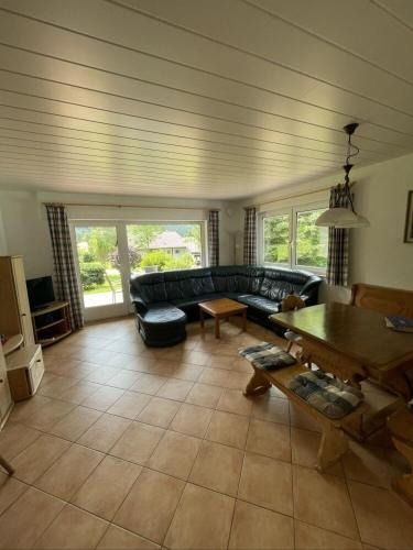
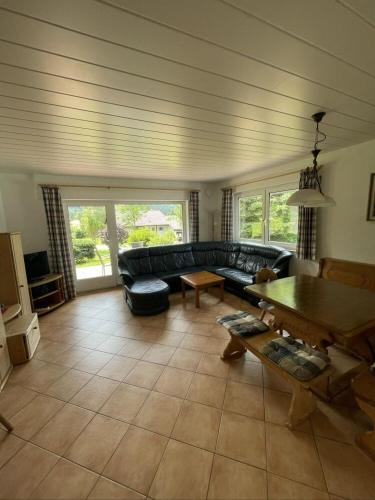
- book (398, 322)
